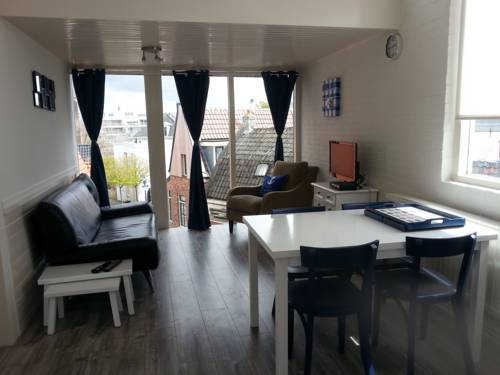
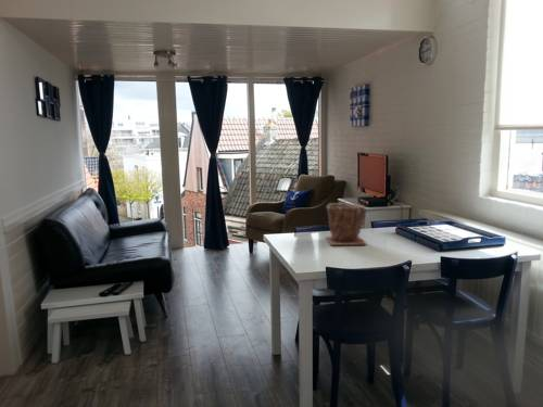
+ plant pot (345, 222)
